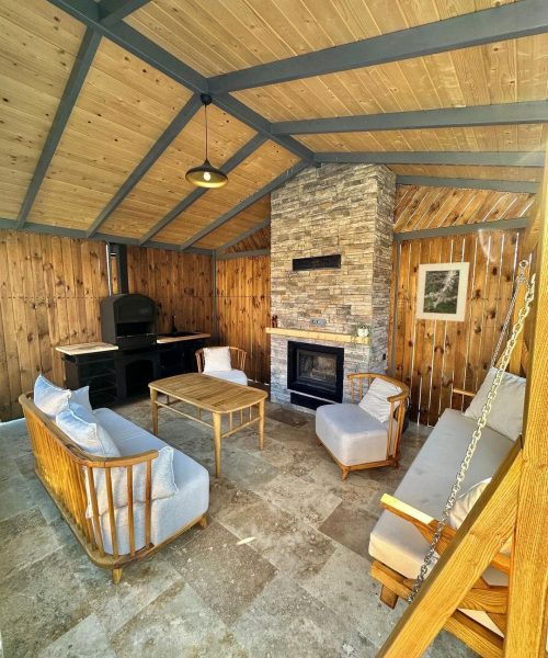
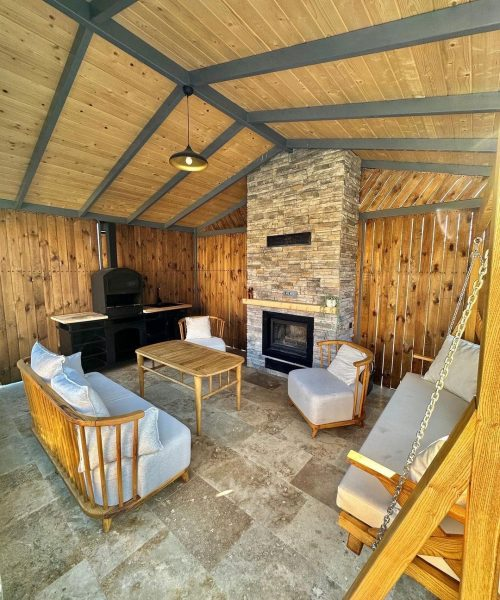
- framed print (441, 292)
